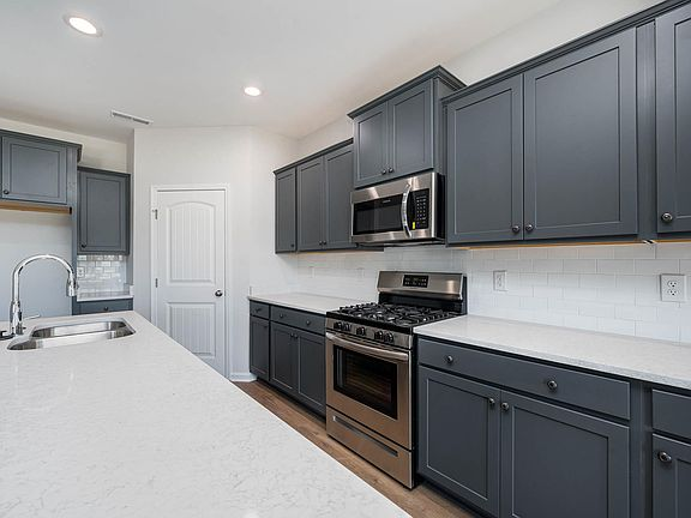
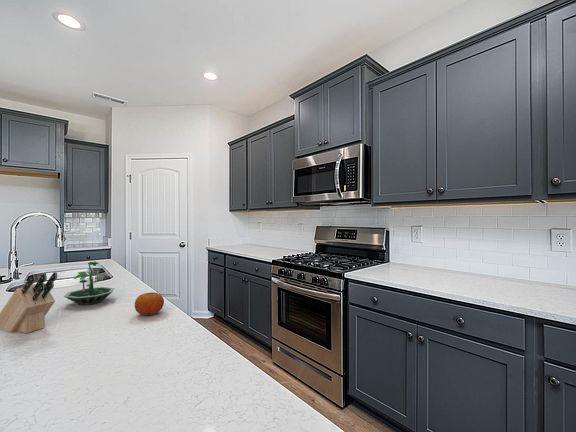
+ terrarium (90, 269)
+ fruit (149, 303)
+ knife block (26, 299)
